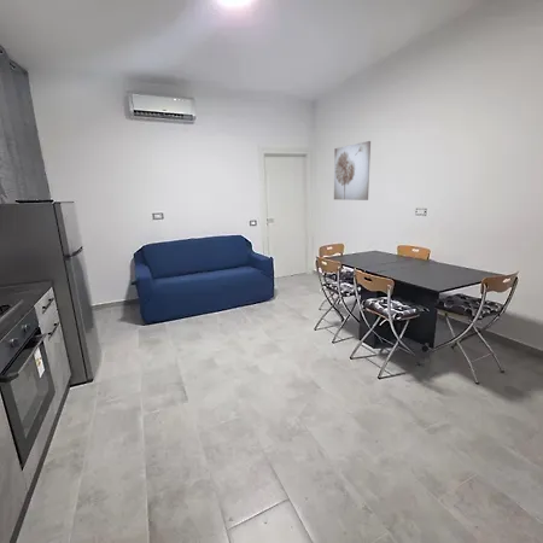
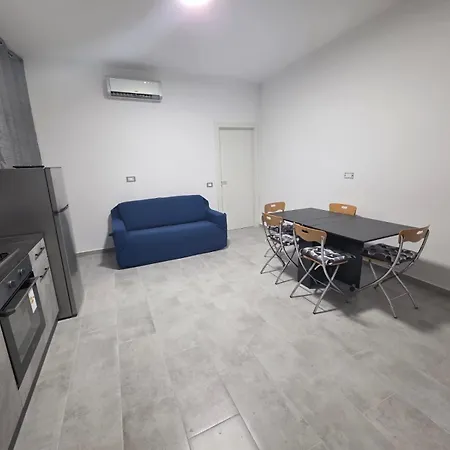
- wall art (350, 173)
